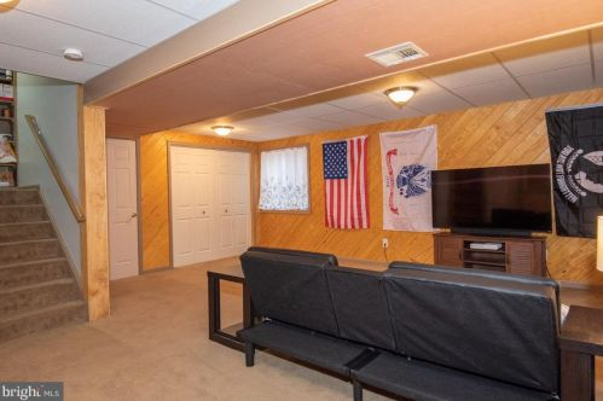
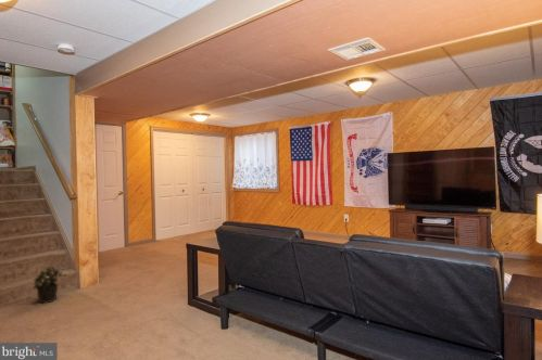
+ potted plant (49, 283)
